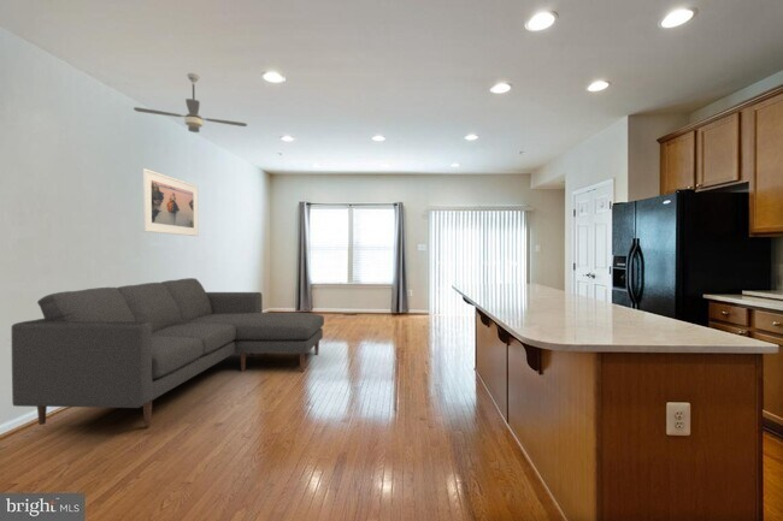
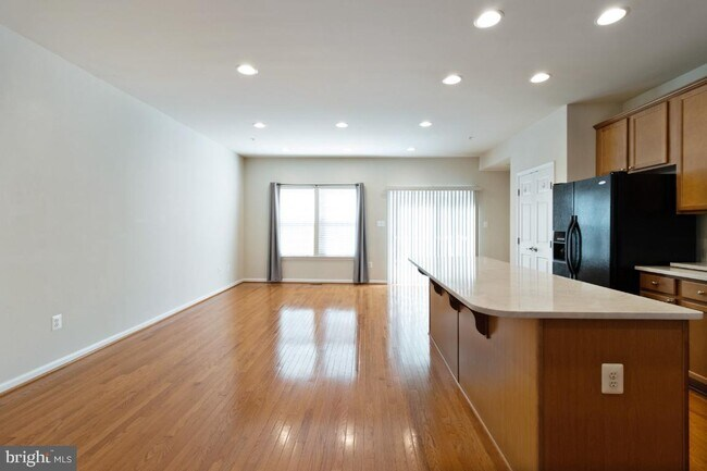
- ceiling fan (193, 100)
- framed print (173, 206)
- sofa (212, 332)
